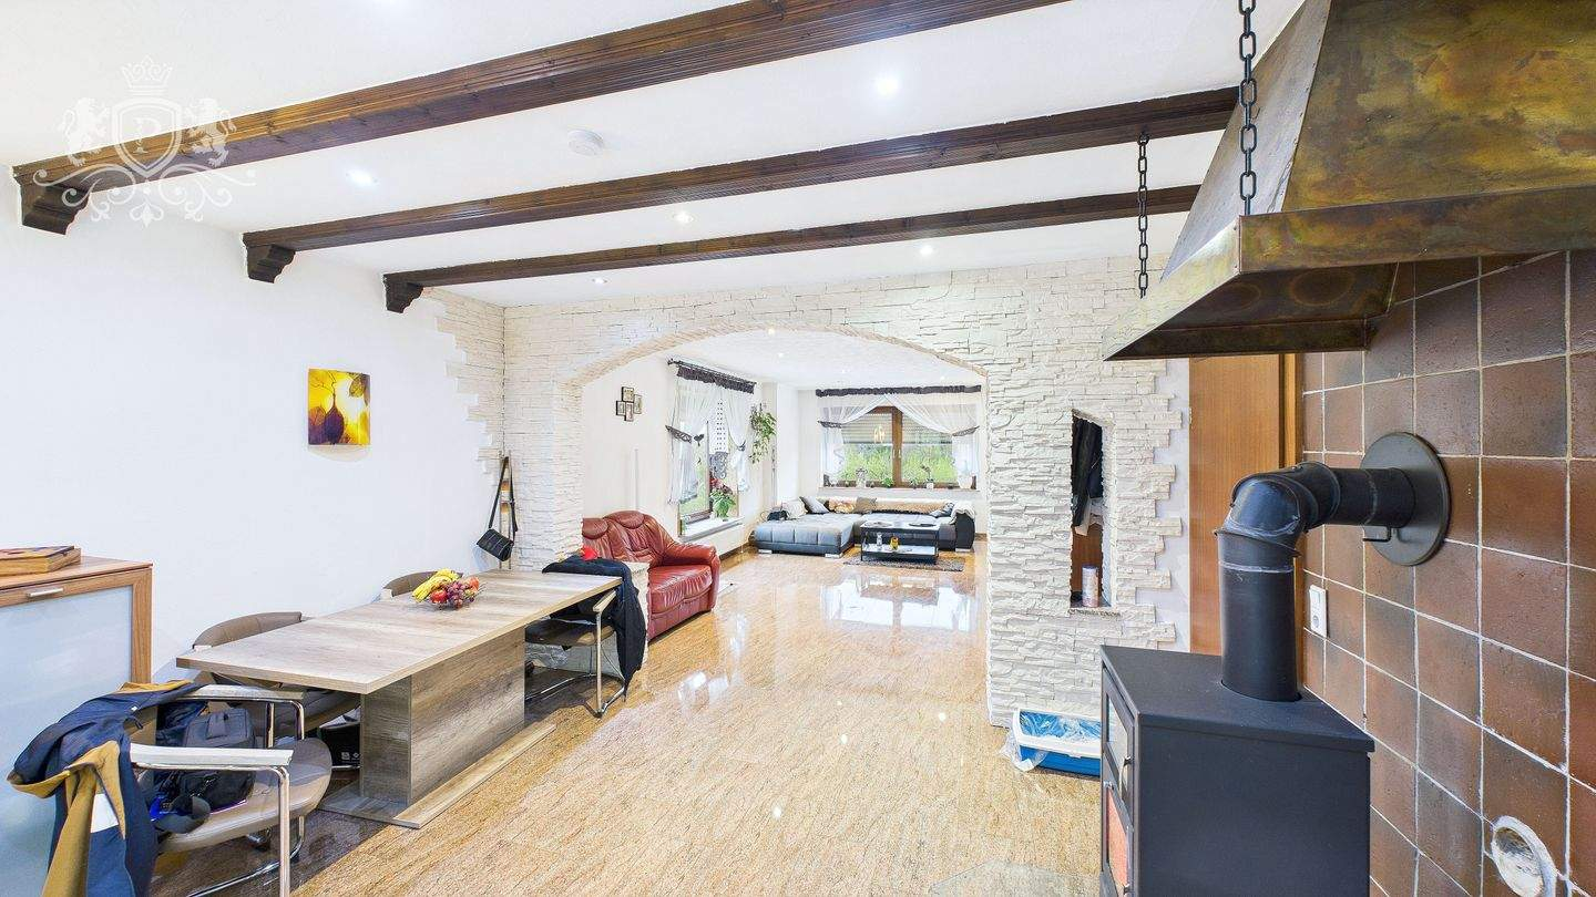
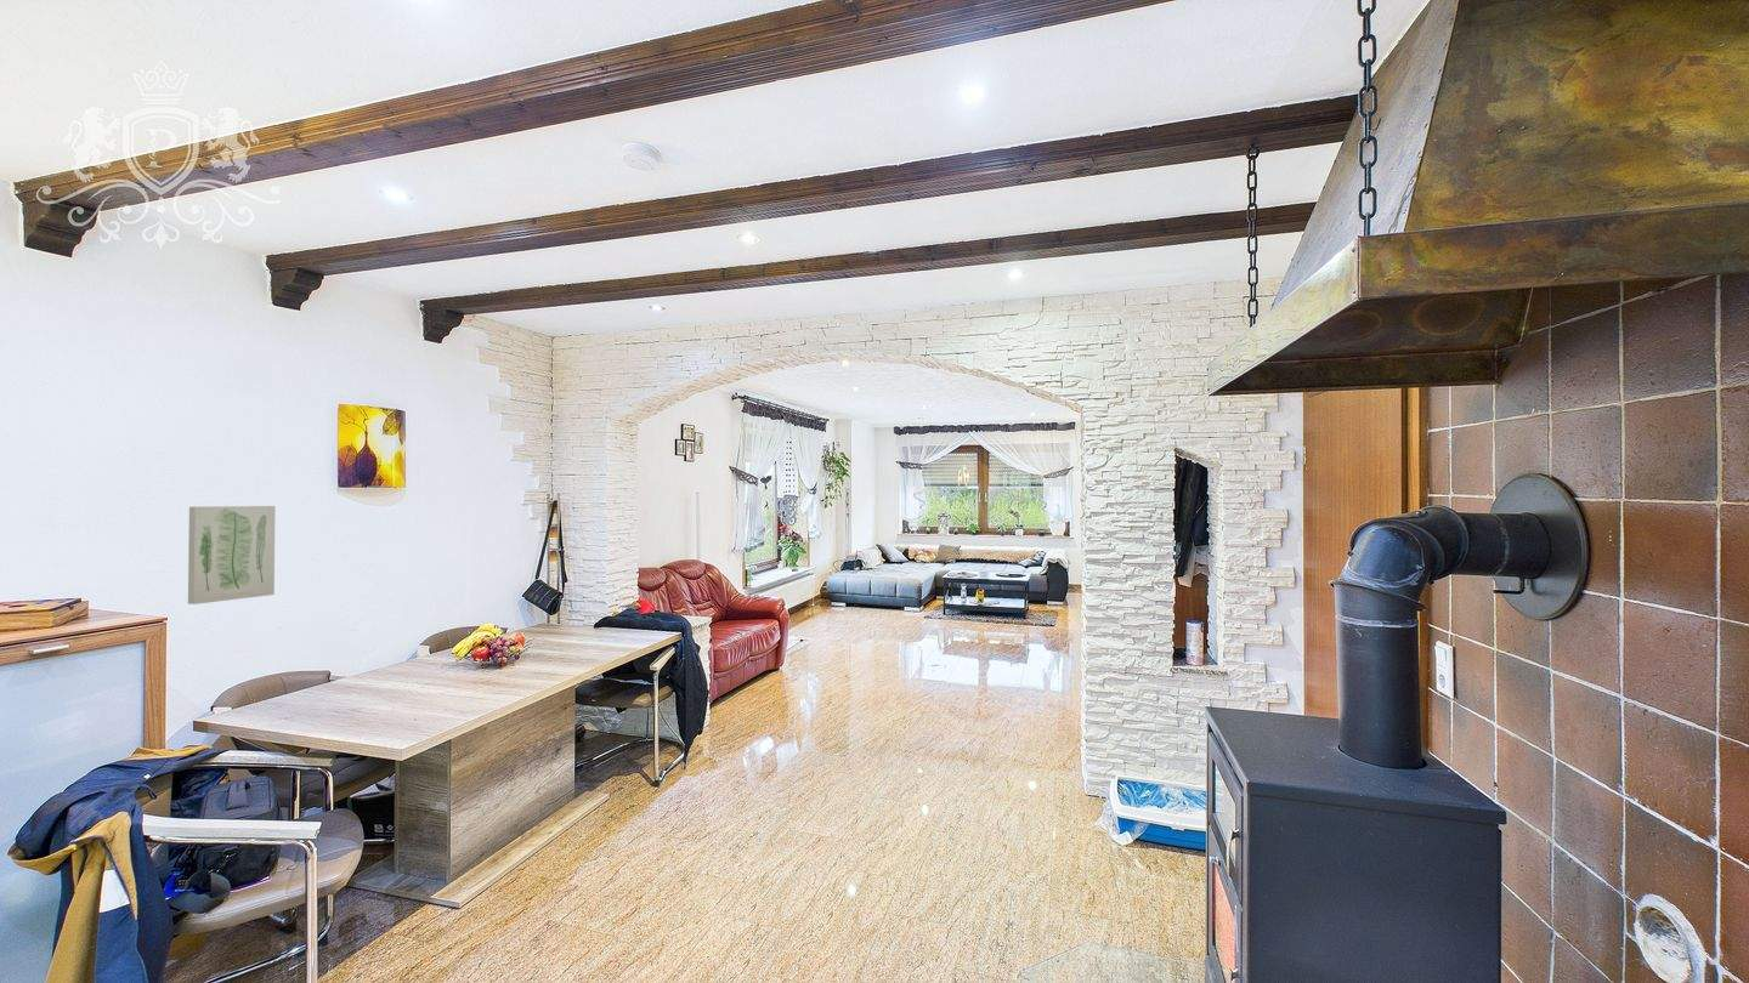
+ wall art (233, 552)
